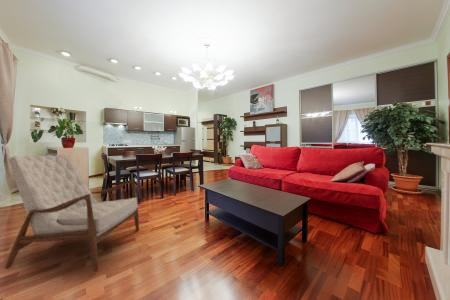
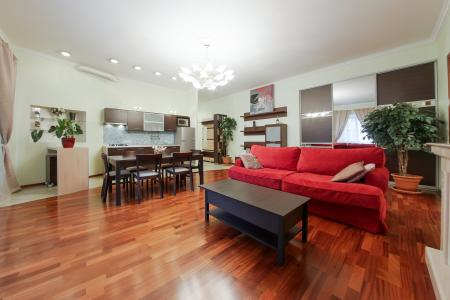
- armchair (79, 201)
